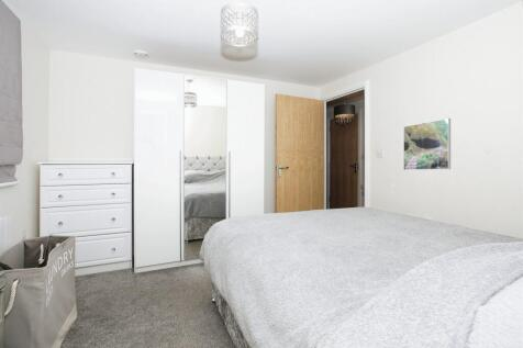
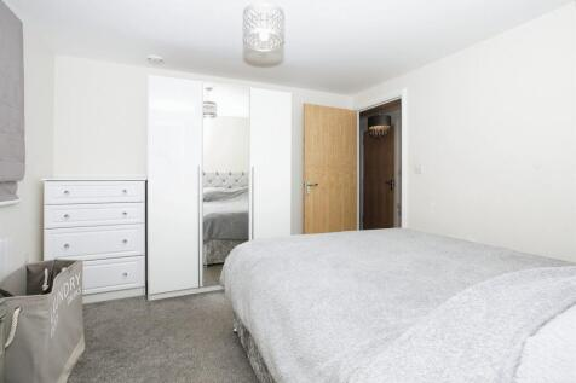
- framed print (425, 146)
